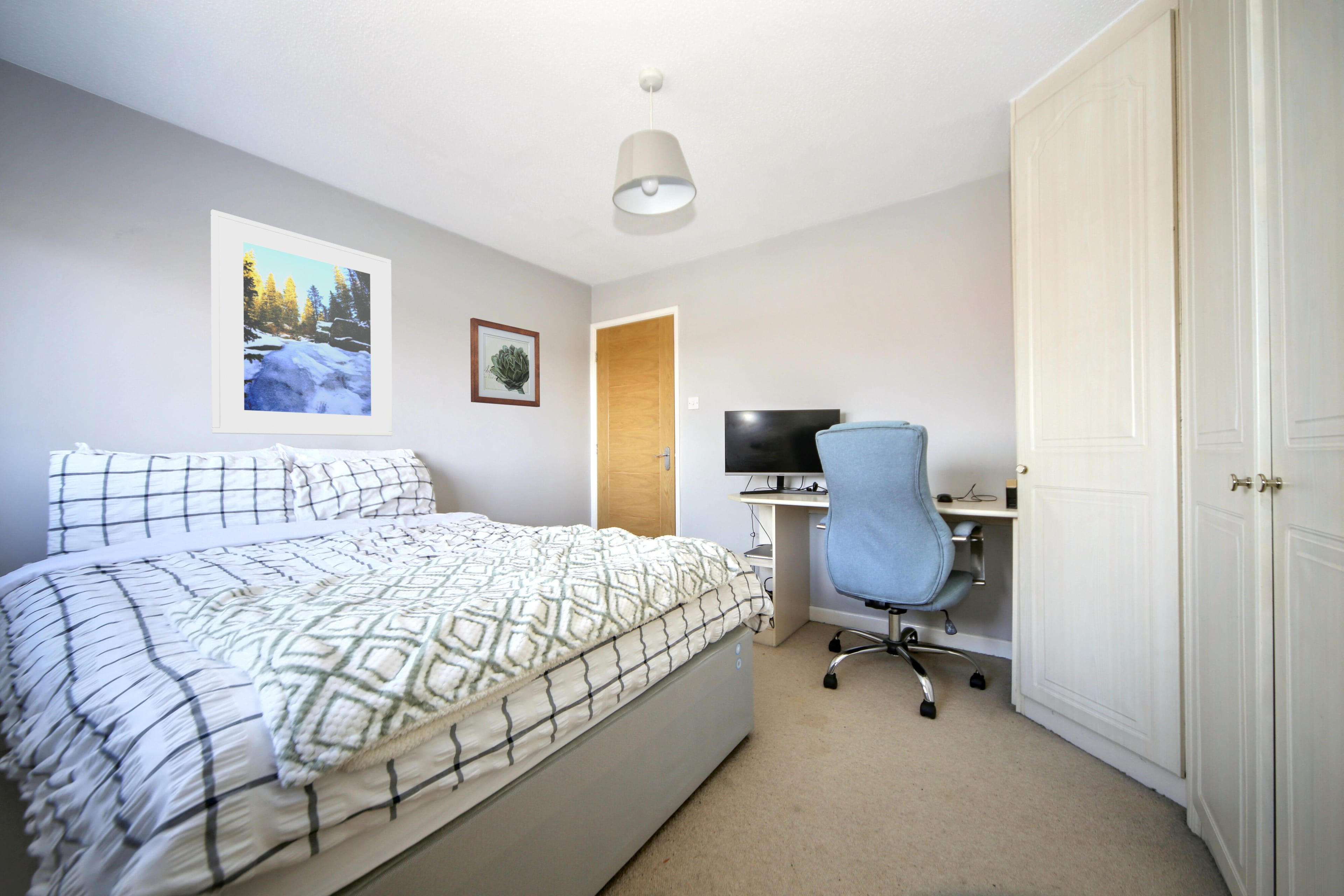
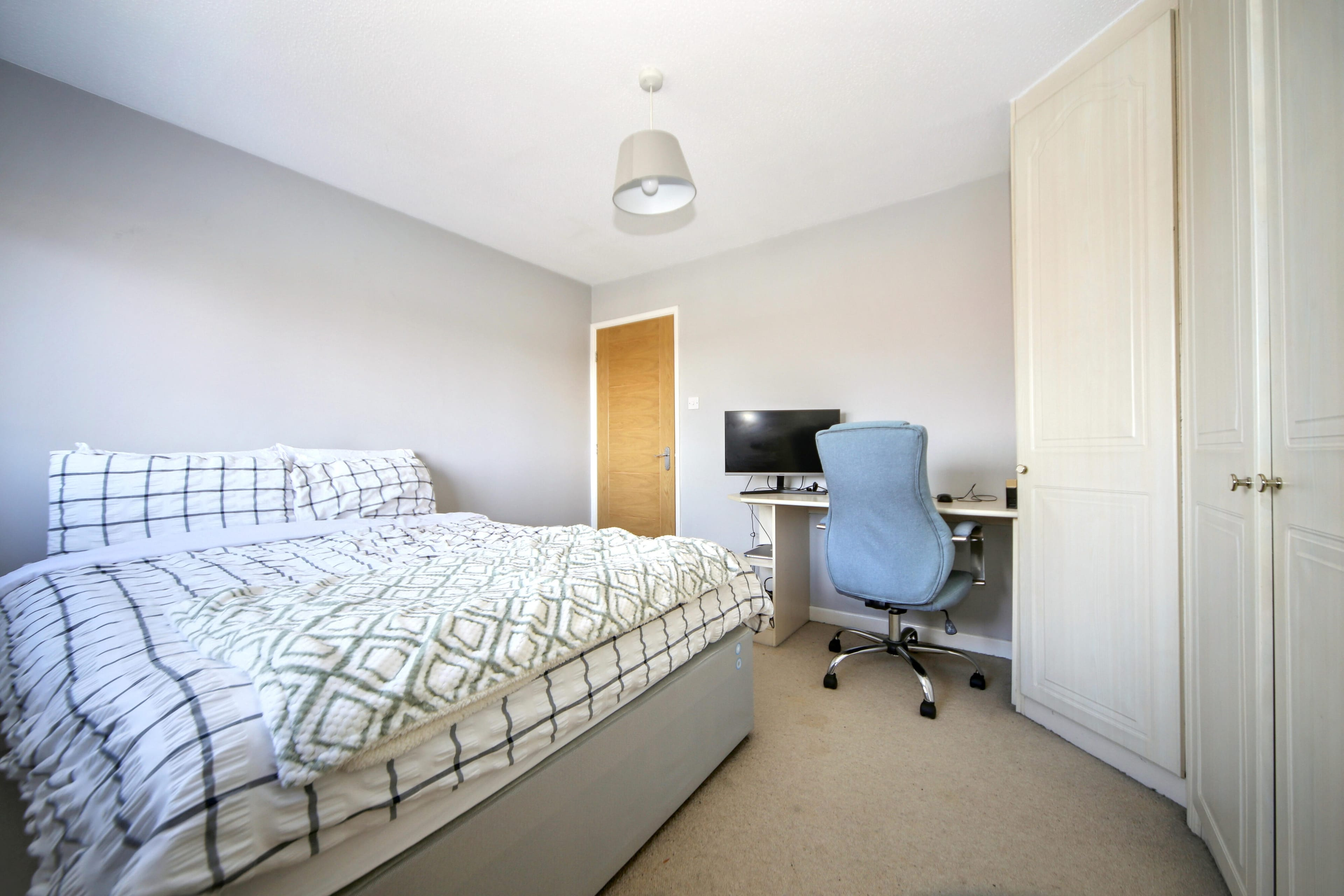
- wall art (507, 365)
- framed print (312, 336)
